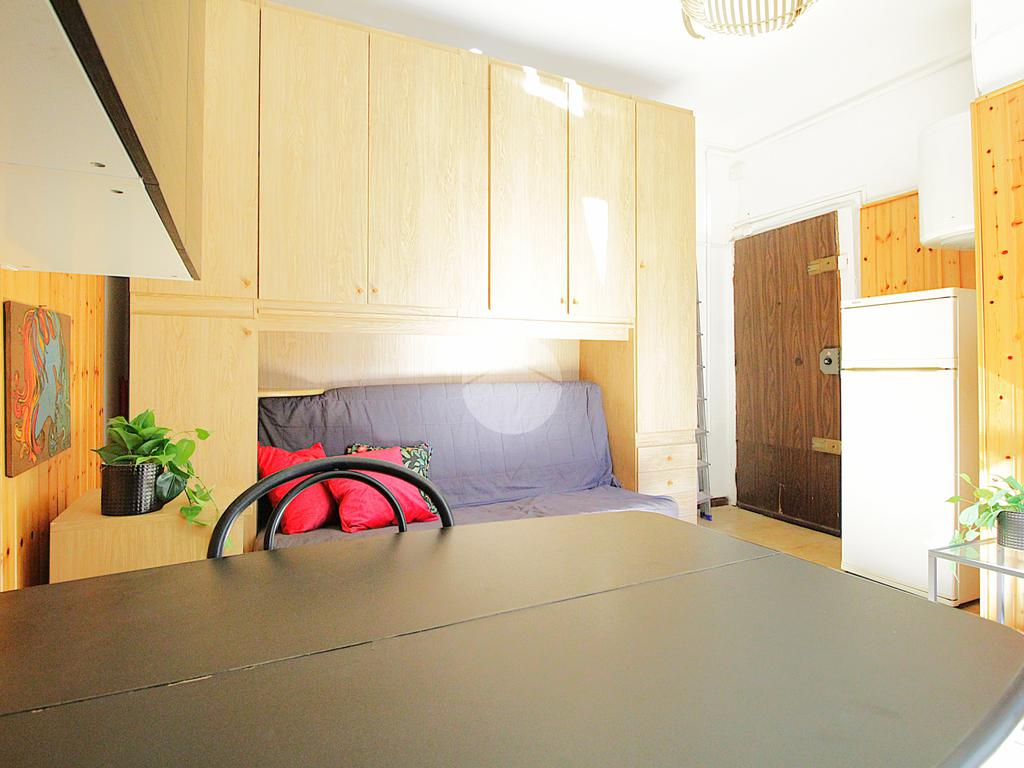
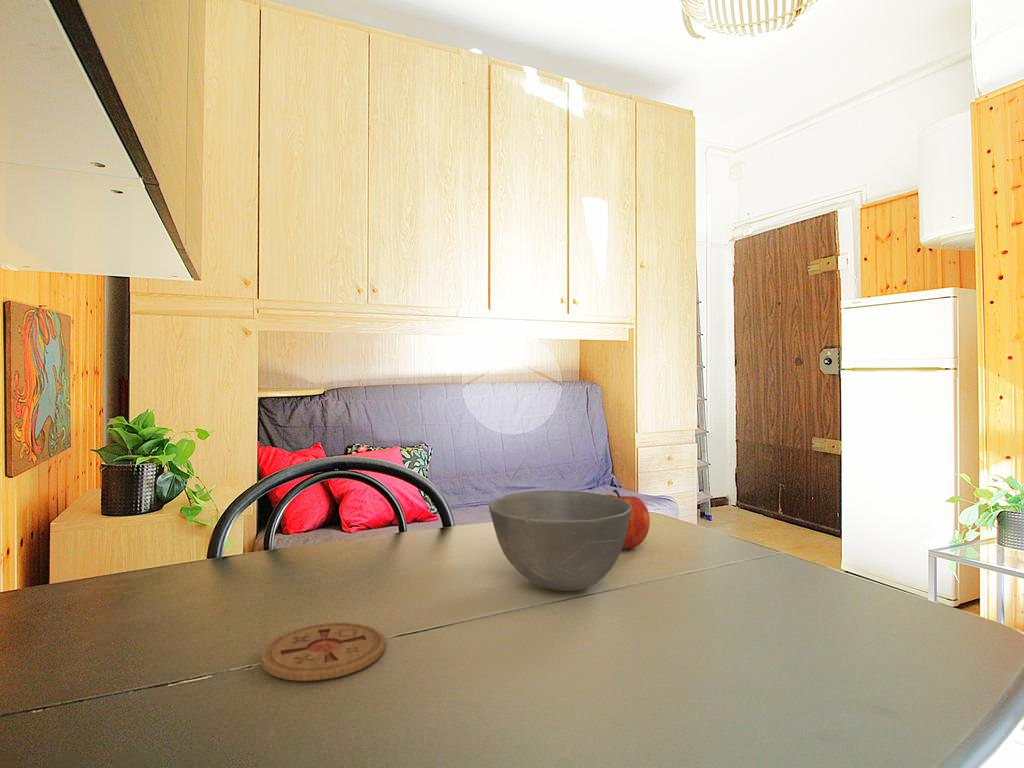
+ fruit (629, 520)
+ coaster (324, 648)
+ bowl (559, 543)
